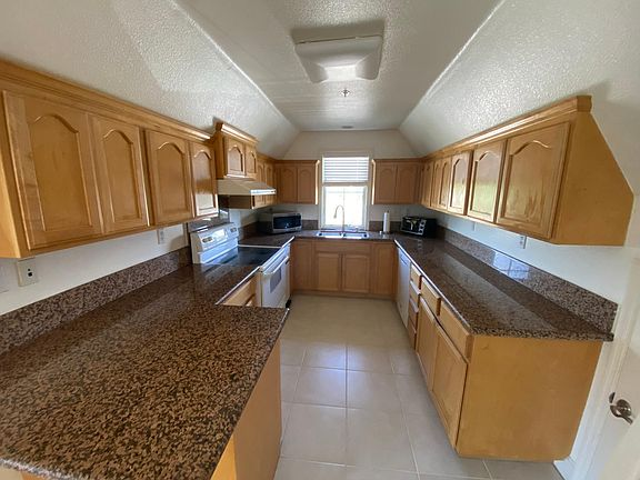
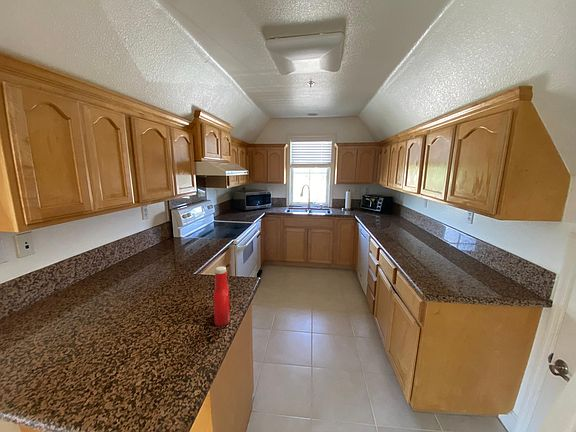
+ soap bottle (221, 293)
